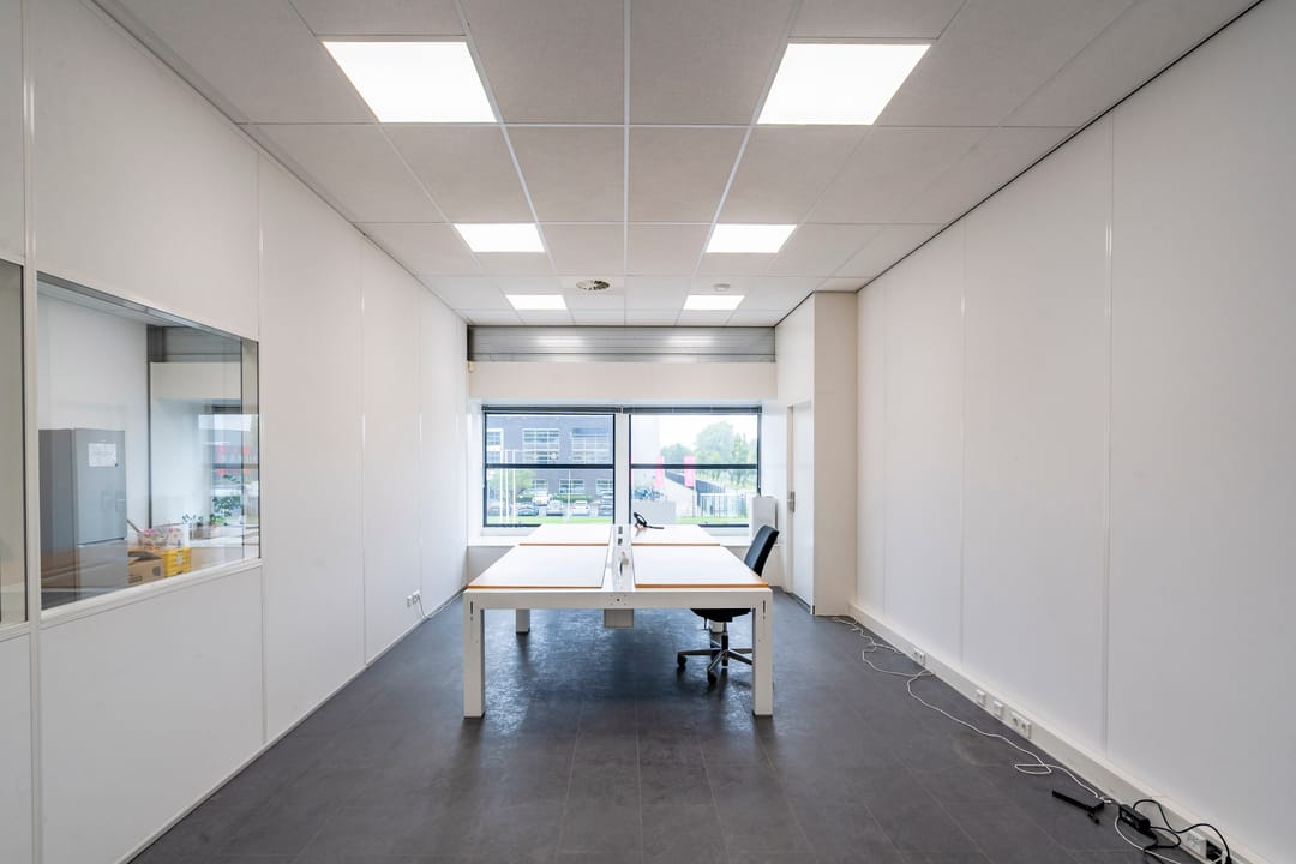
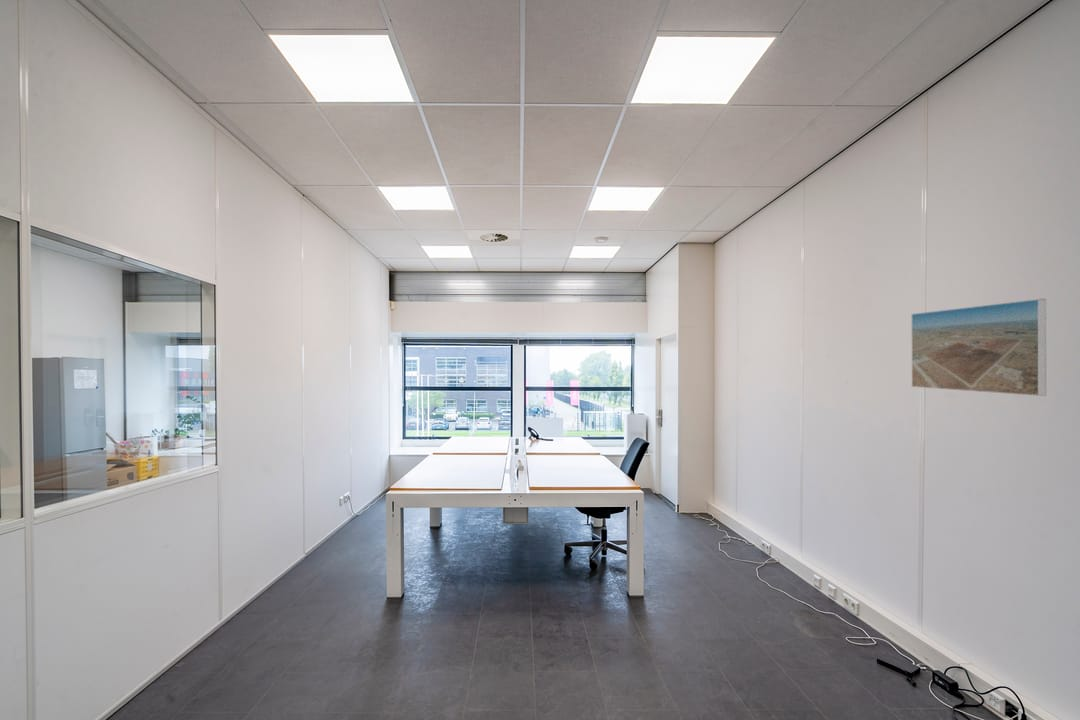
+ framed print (969, 349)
